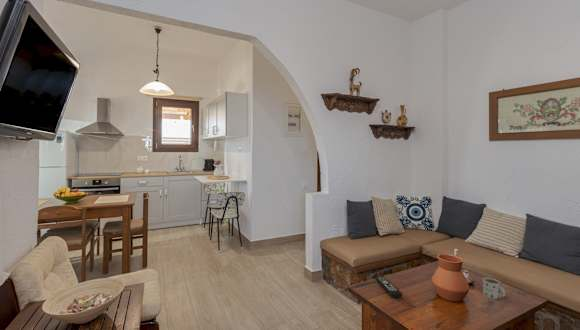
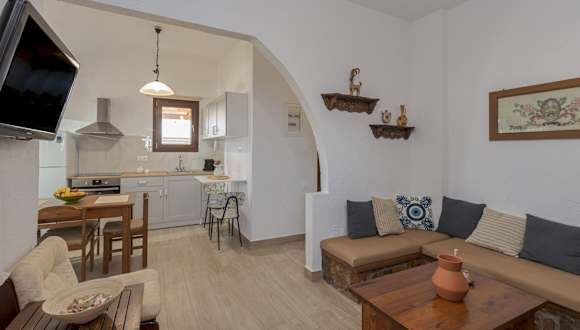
- remote control (387, 286)
- mug (494, 289)
